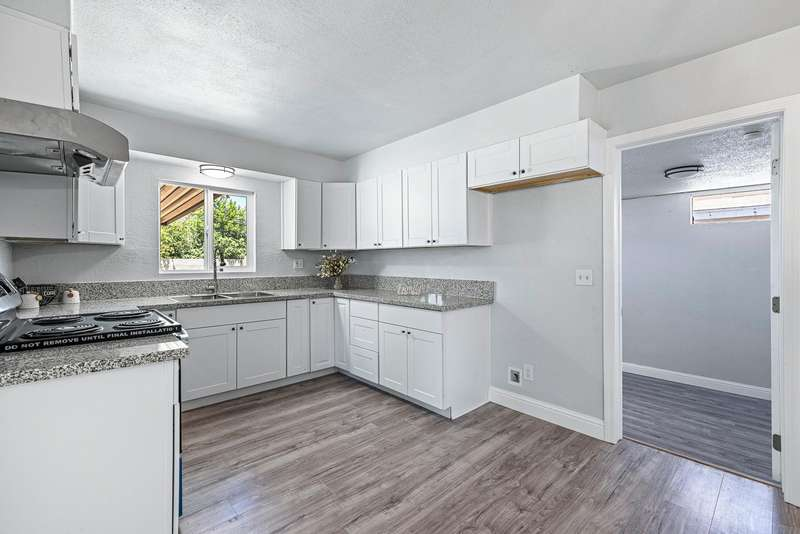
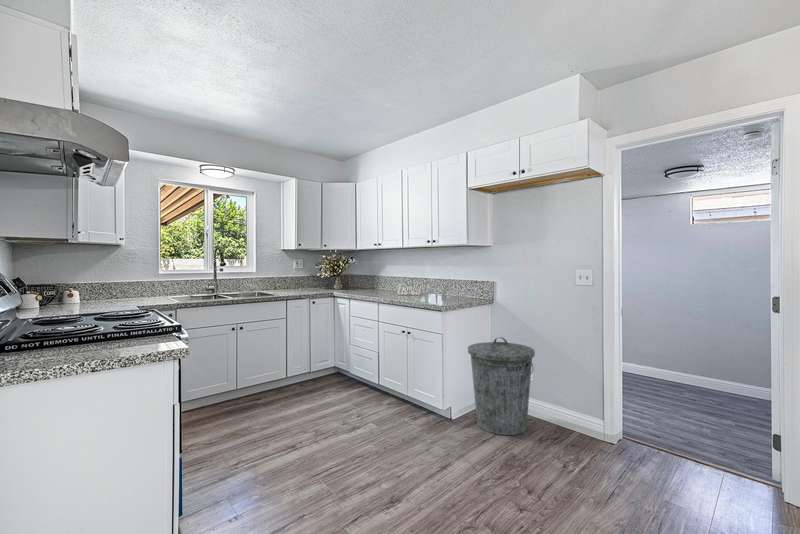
+ trash can (500, 380)
